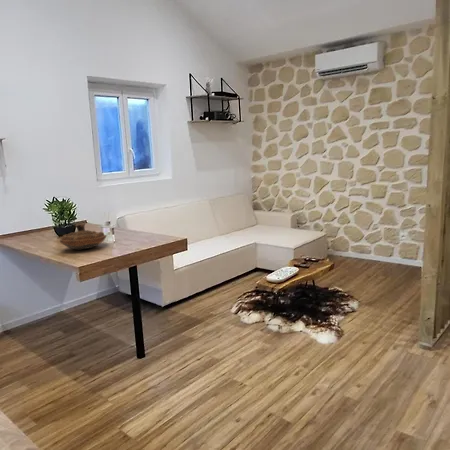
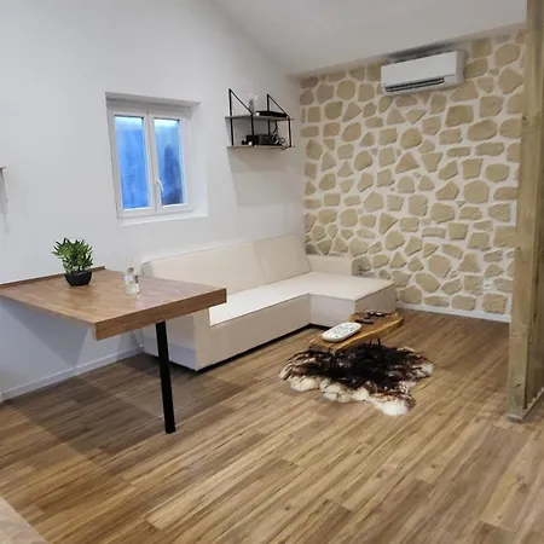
- decorative bowl (83, 236)
